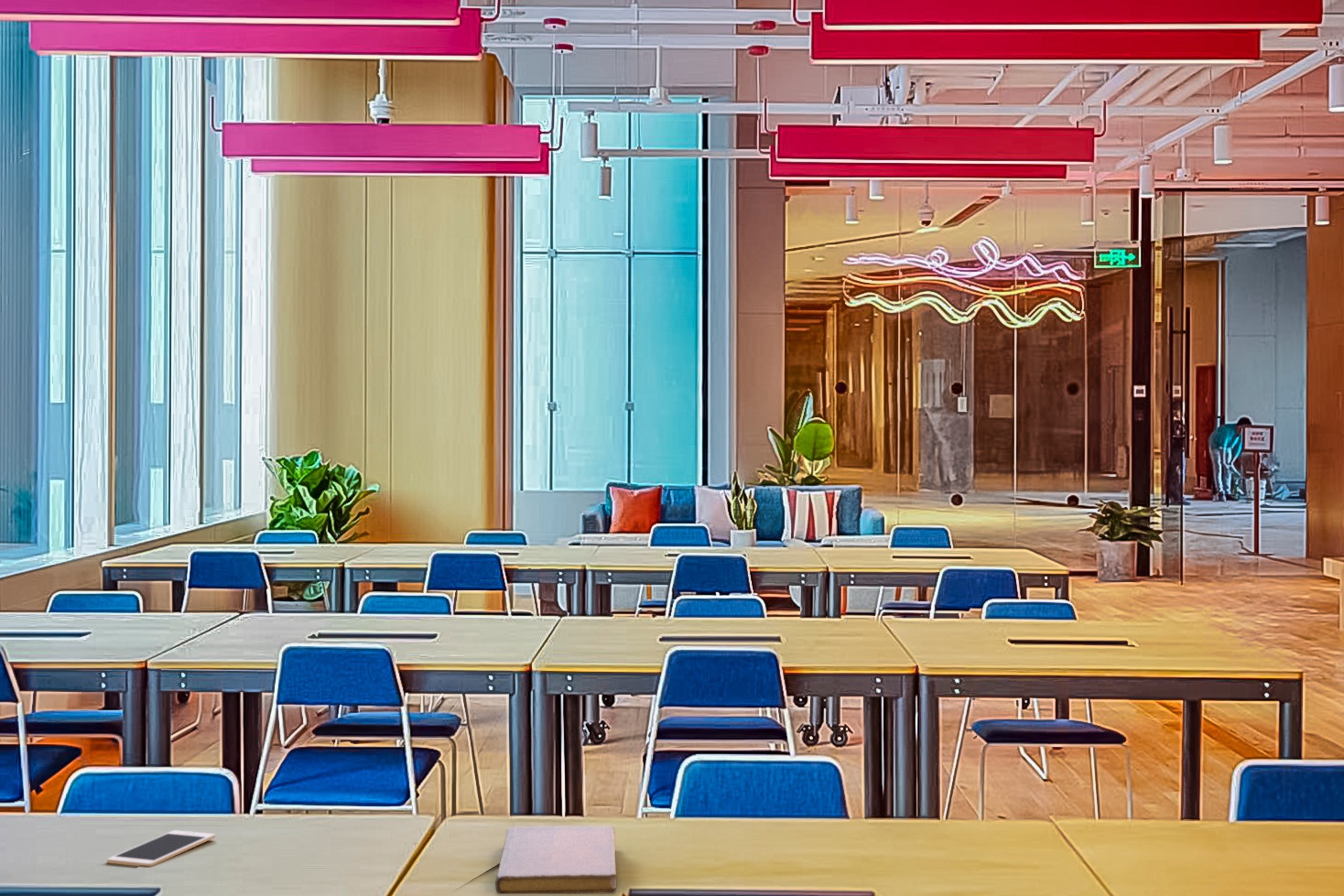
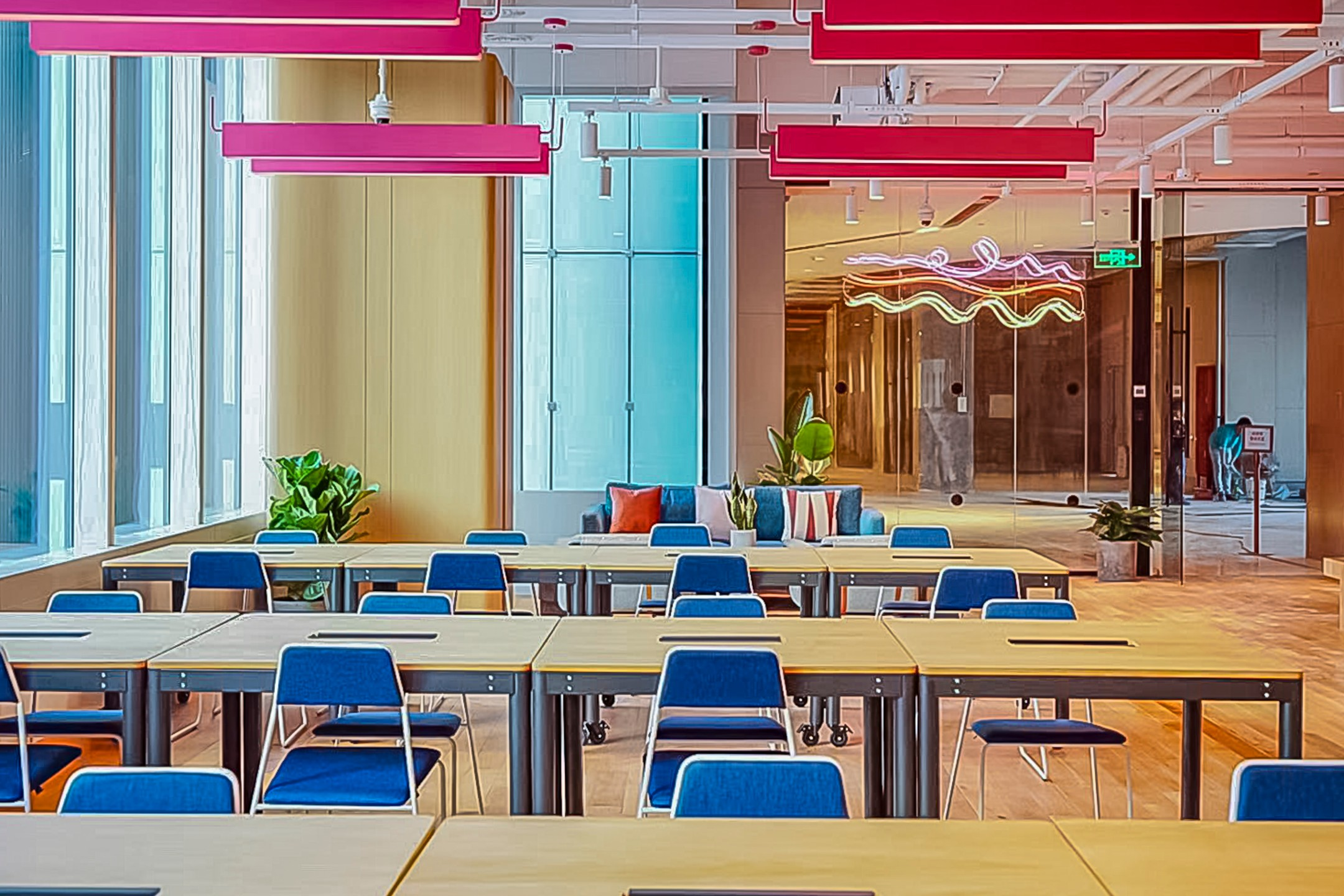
- notebook (558, 857)
- cell phone (162, 847)
